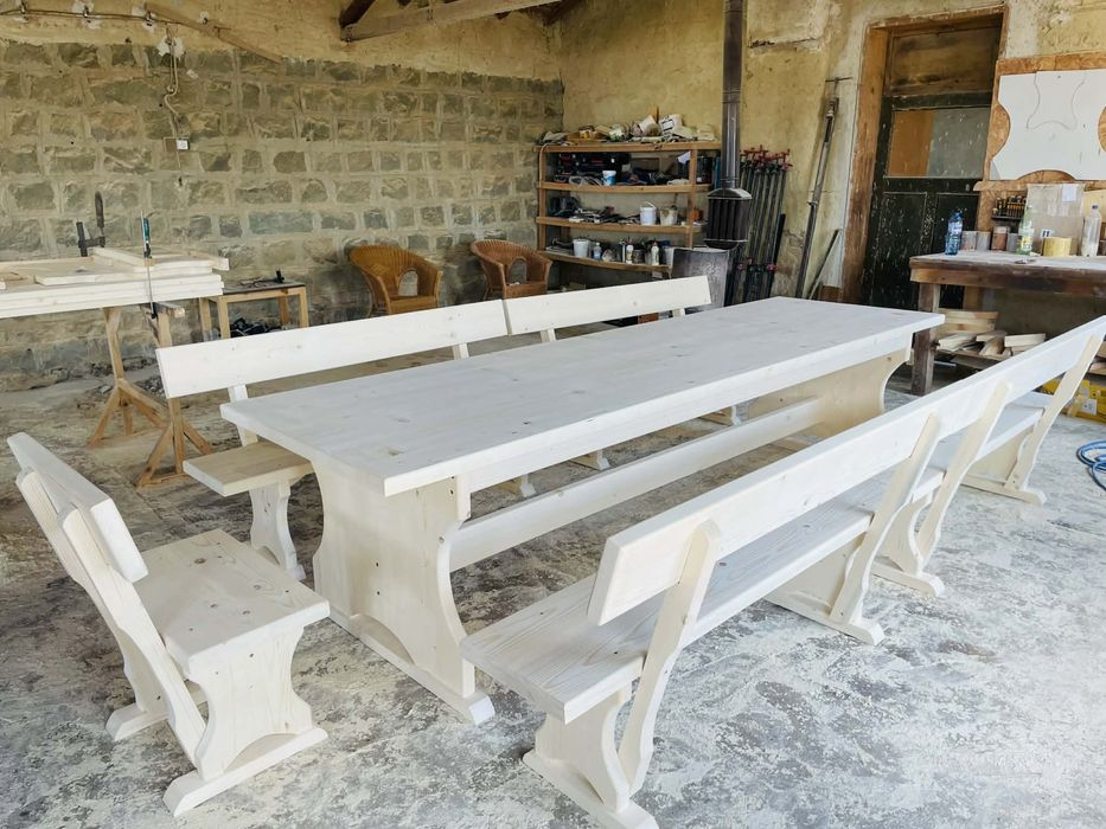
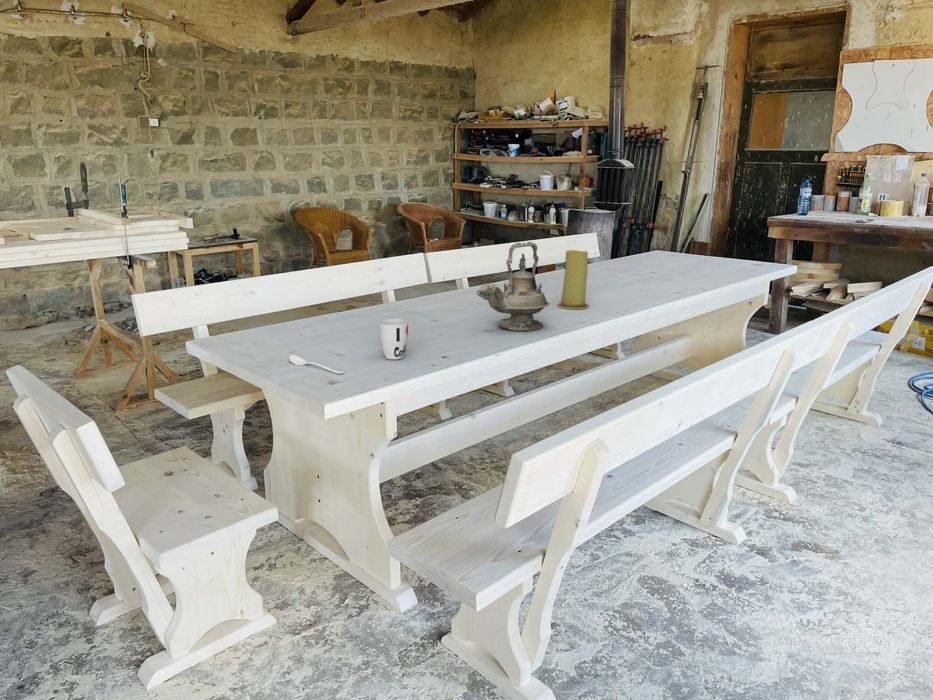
+ cup (393, 339)
+ candle (574, 278)
+ spoon (316, 364)
+ teapot (510, 287)
